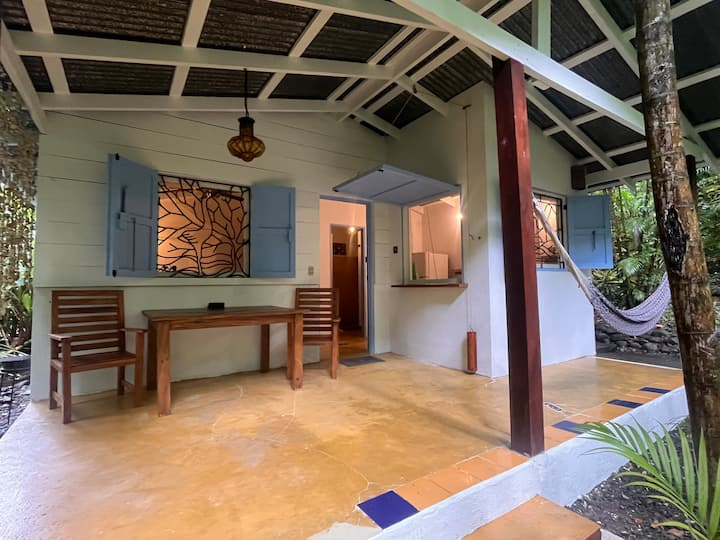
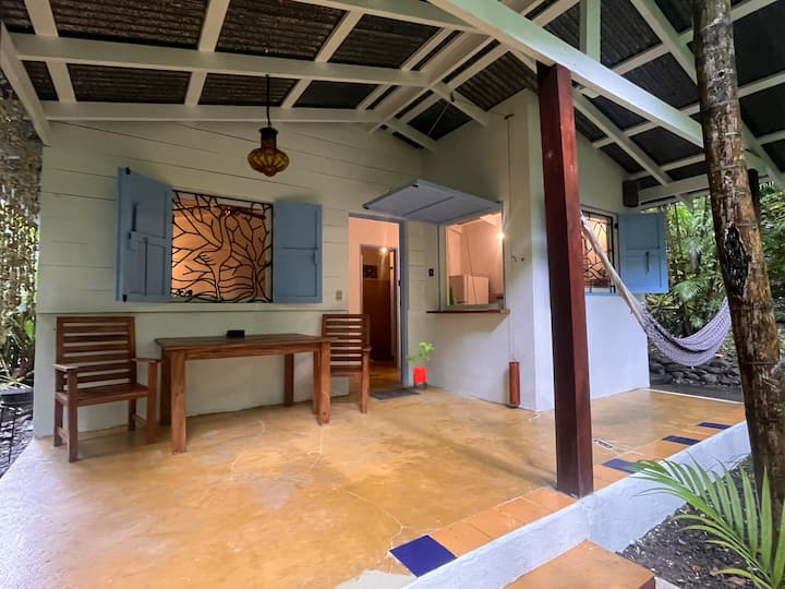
+ house plant (420, 365)
